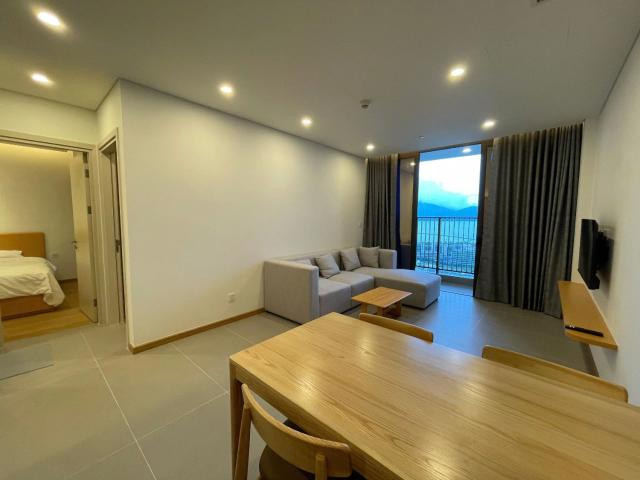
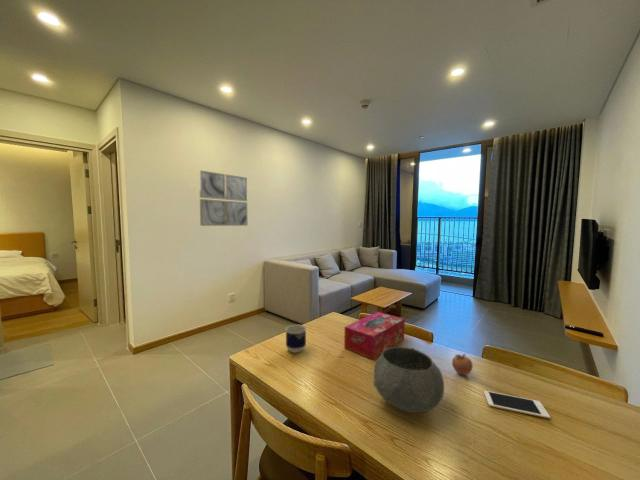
+ cell phone (514, 403)
+ wall art (225, 199)
+ tissue box (375, 332)
+ fruit (461, 363)
+ bowl (408, 379)
+ cup (294, 340)
